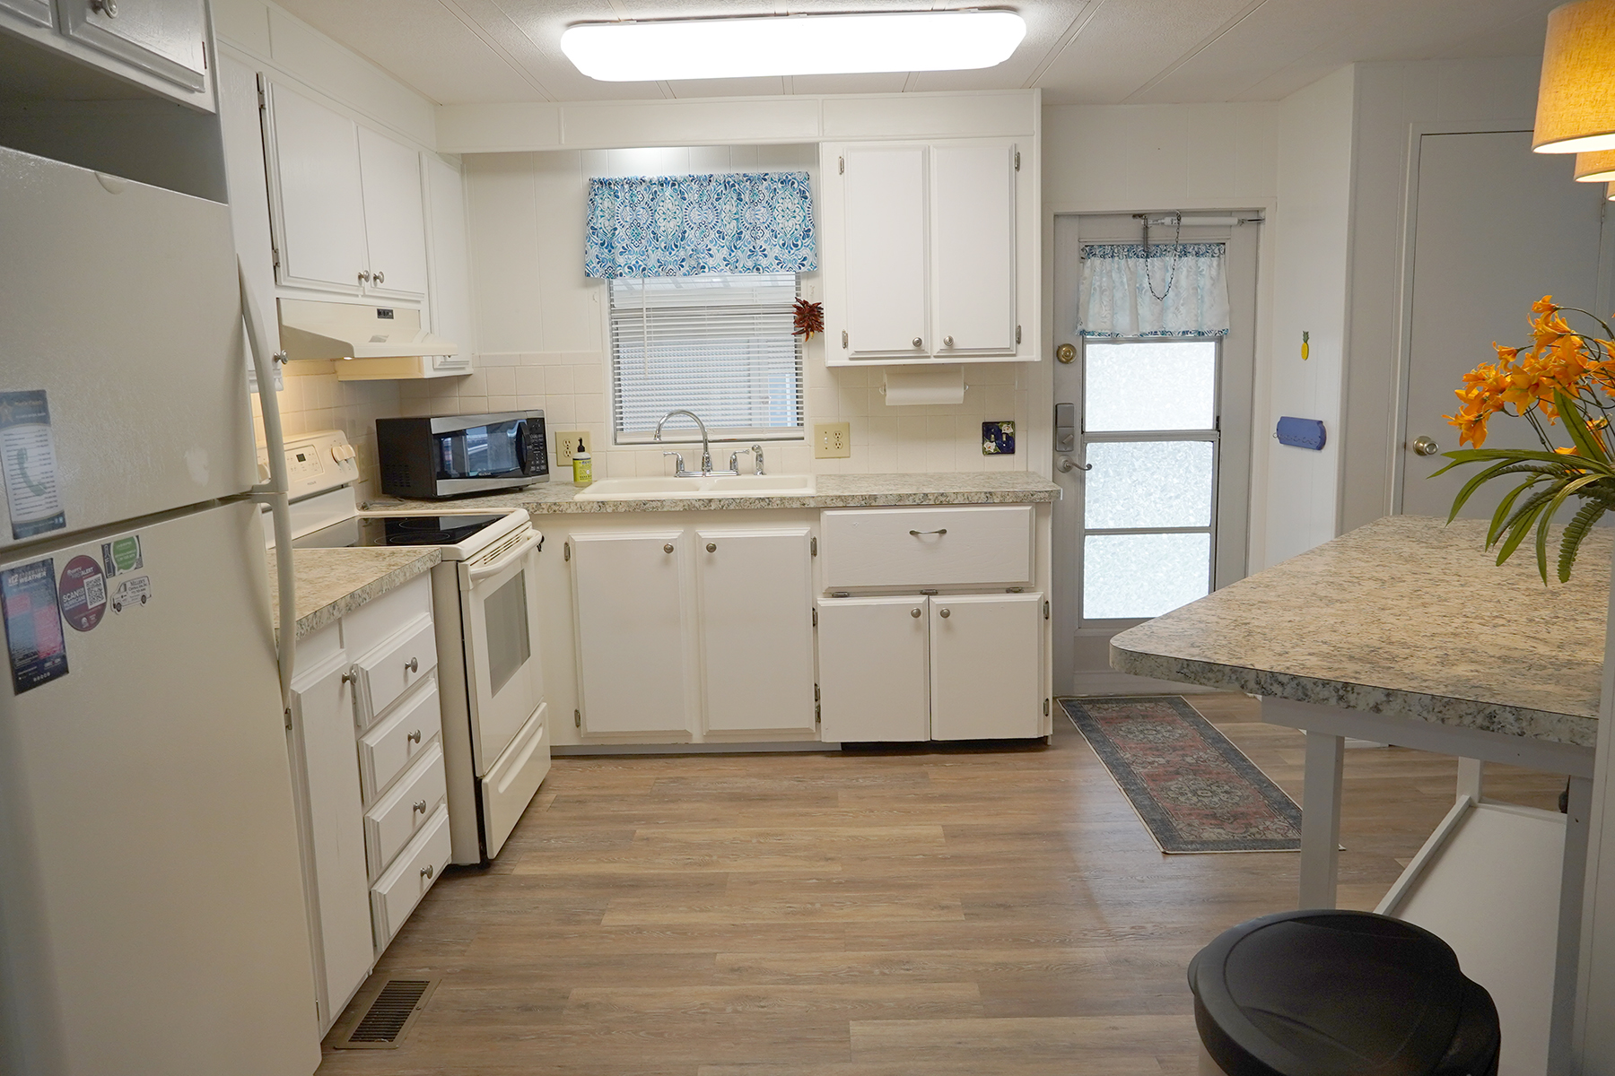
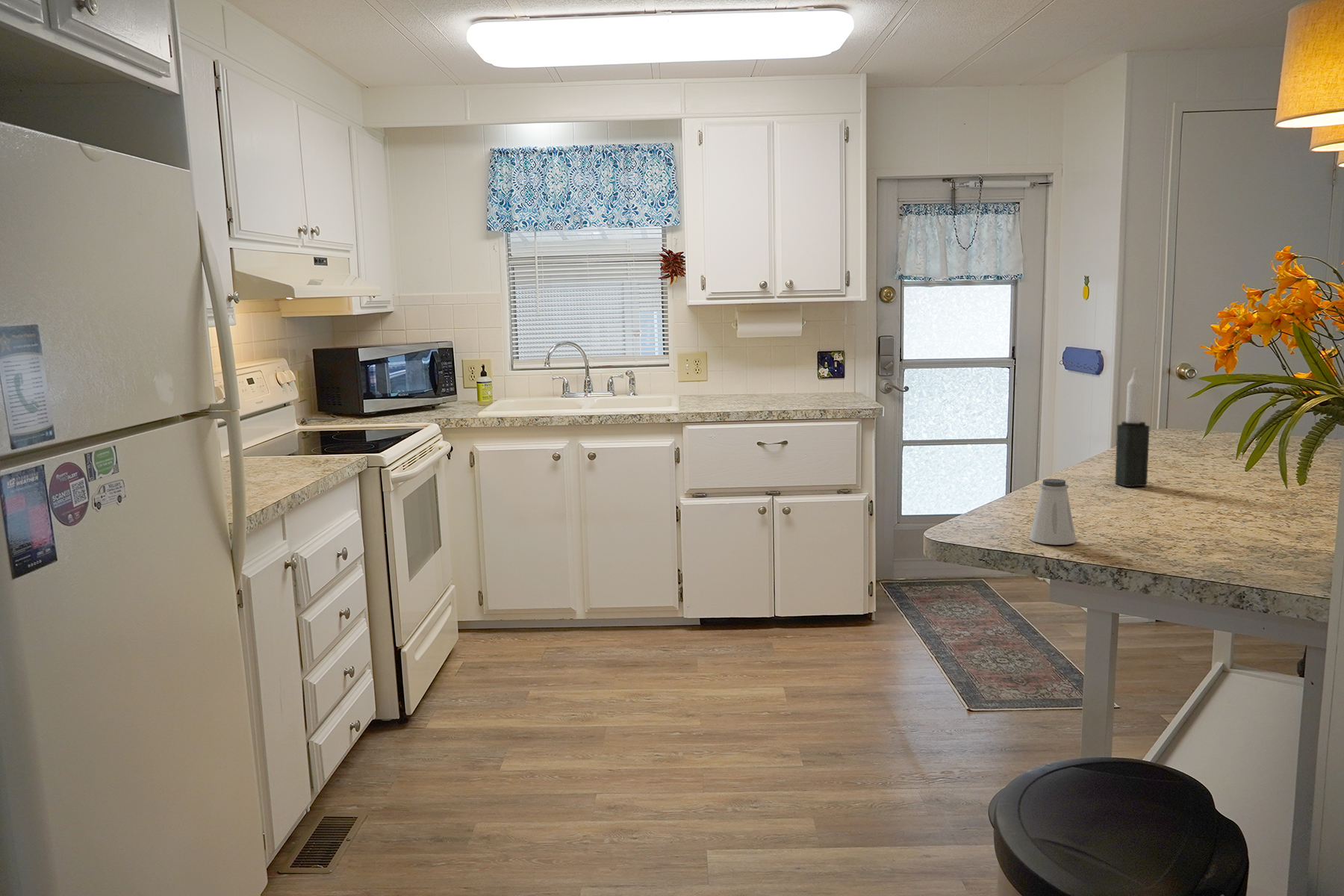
+ saltshaker (1053, 510)
+ candle (1133, 426)
